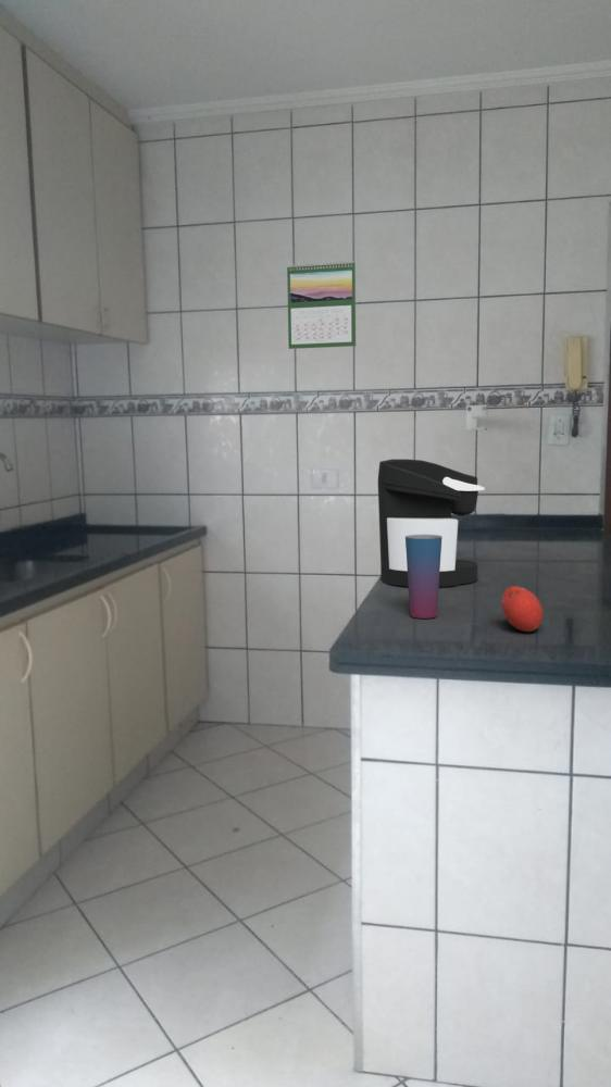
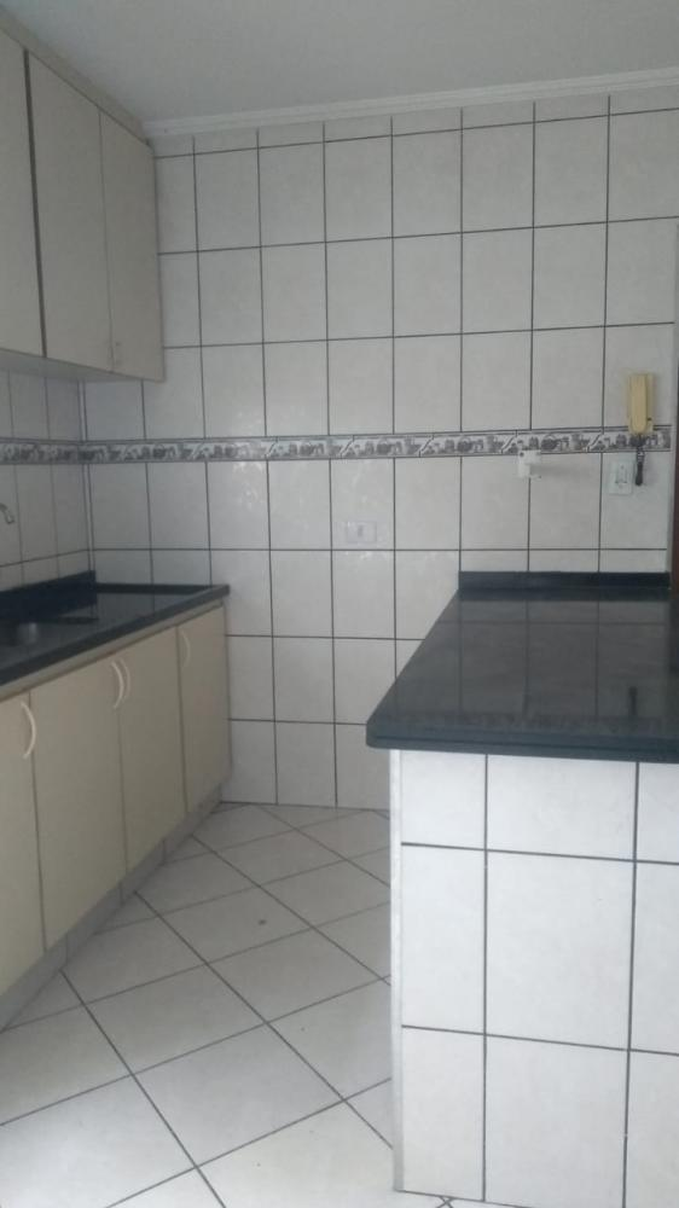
- fruit (521, 608)
- cup (423, 575)
- coffee maker (431, 520)
- calendar (321, 304)
